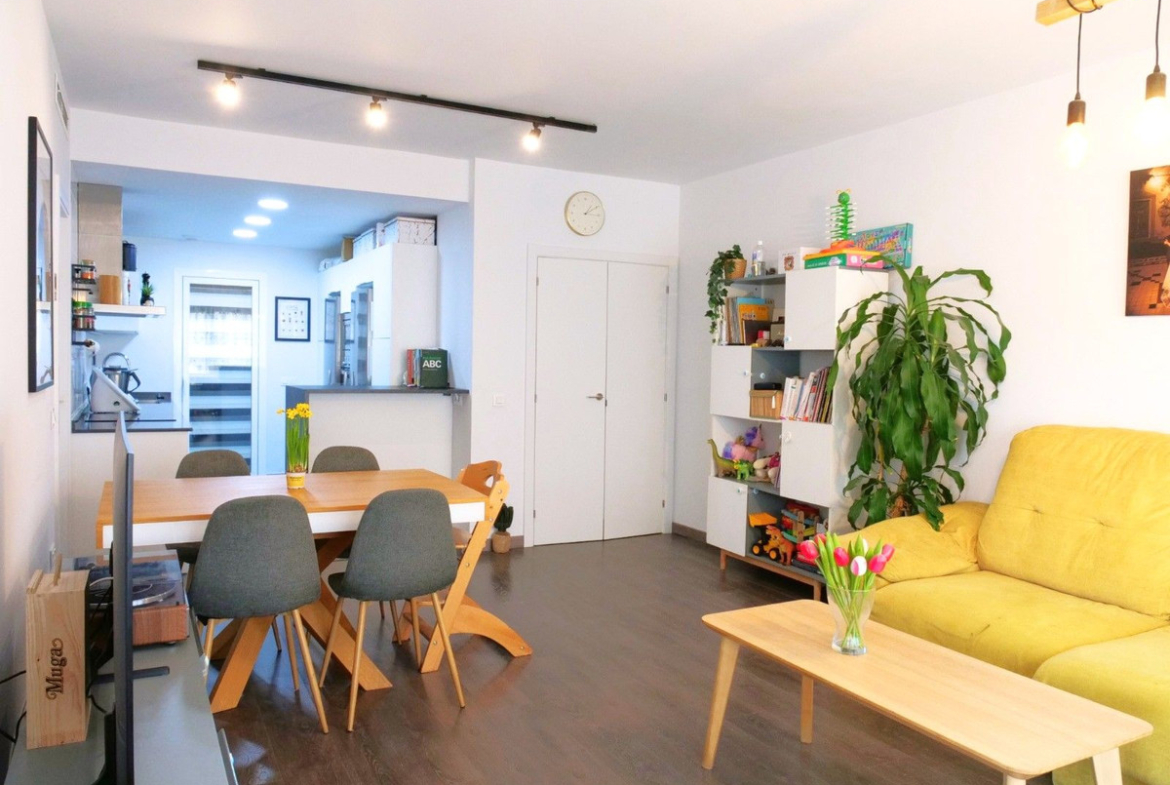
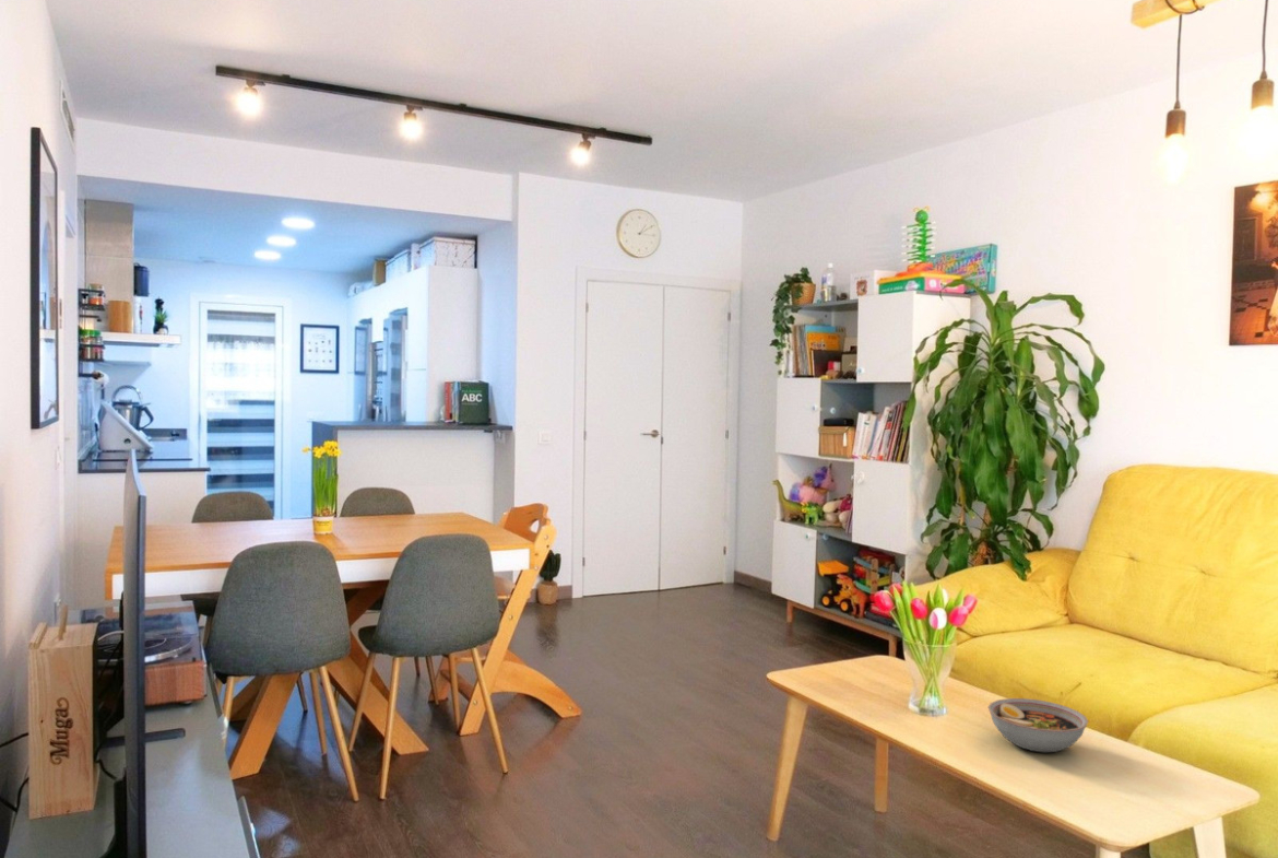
+ bowl (1037, 729)
